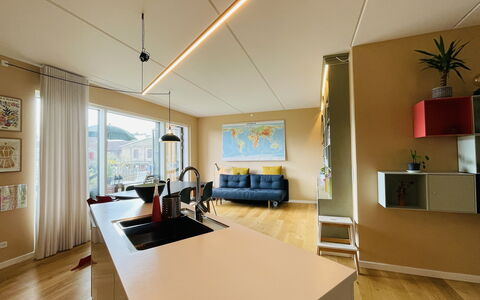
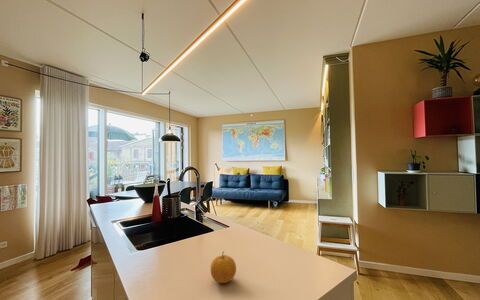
+ fruit (223, 265)
